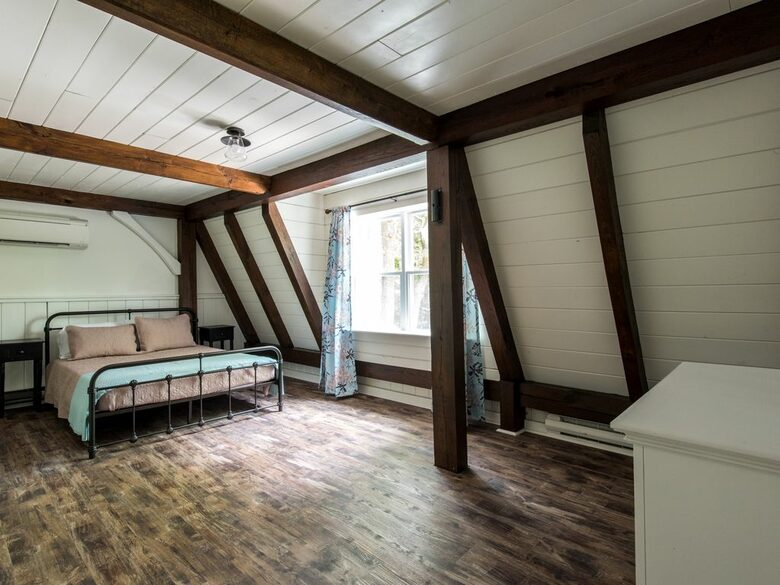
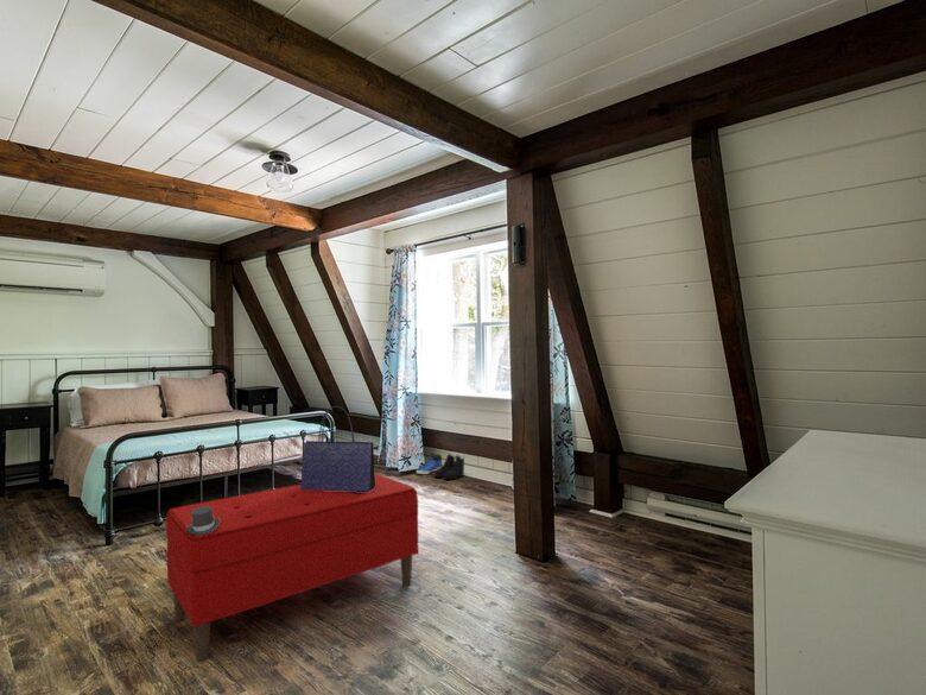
+ tote bag (340, 447)
+ top hat (203, 518)
+ boots (449, 466)
+ sneaker (429, 462)
+ bench (299, 548)
